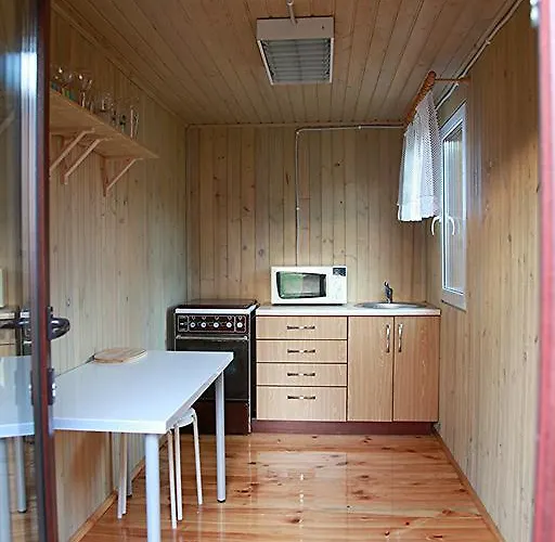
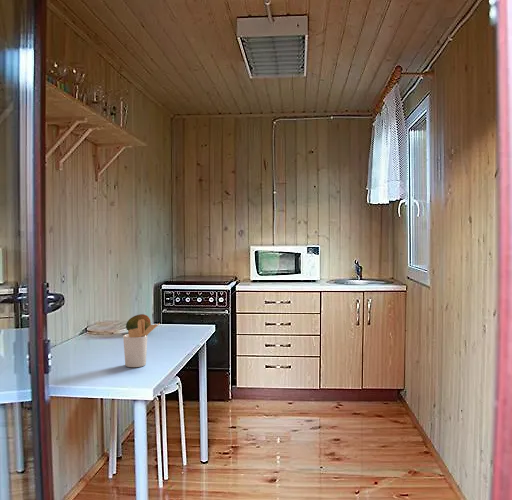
+ fruit (137, 323)
+ utensil holder (141, 343)
